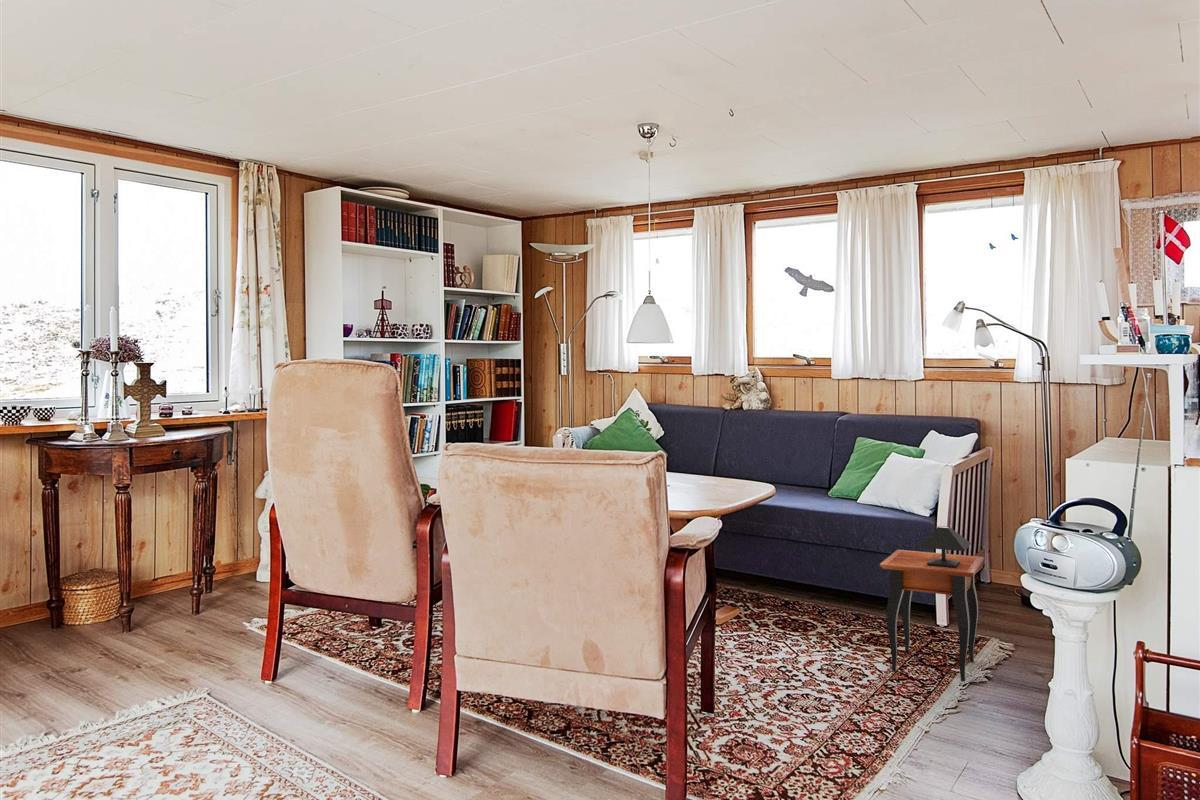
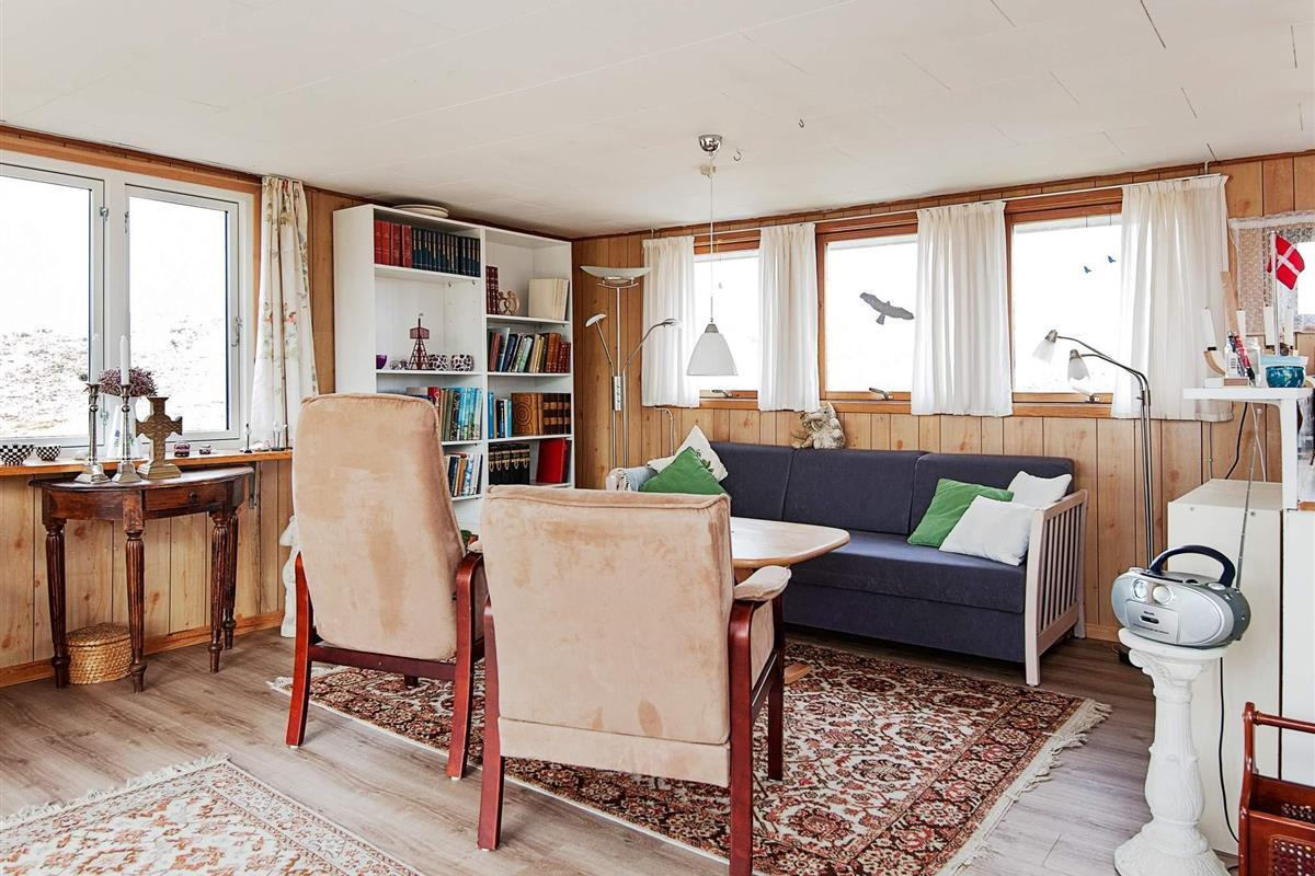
- side table (932, 592)
